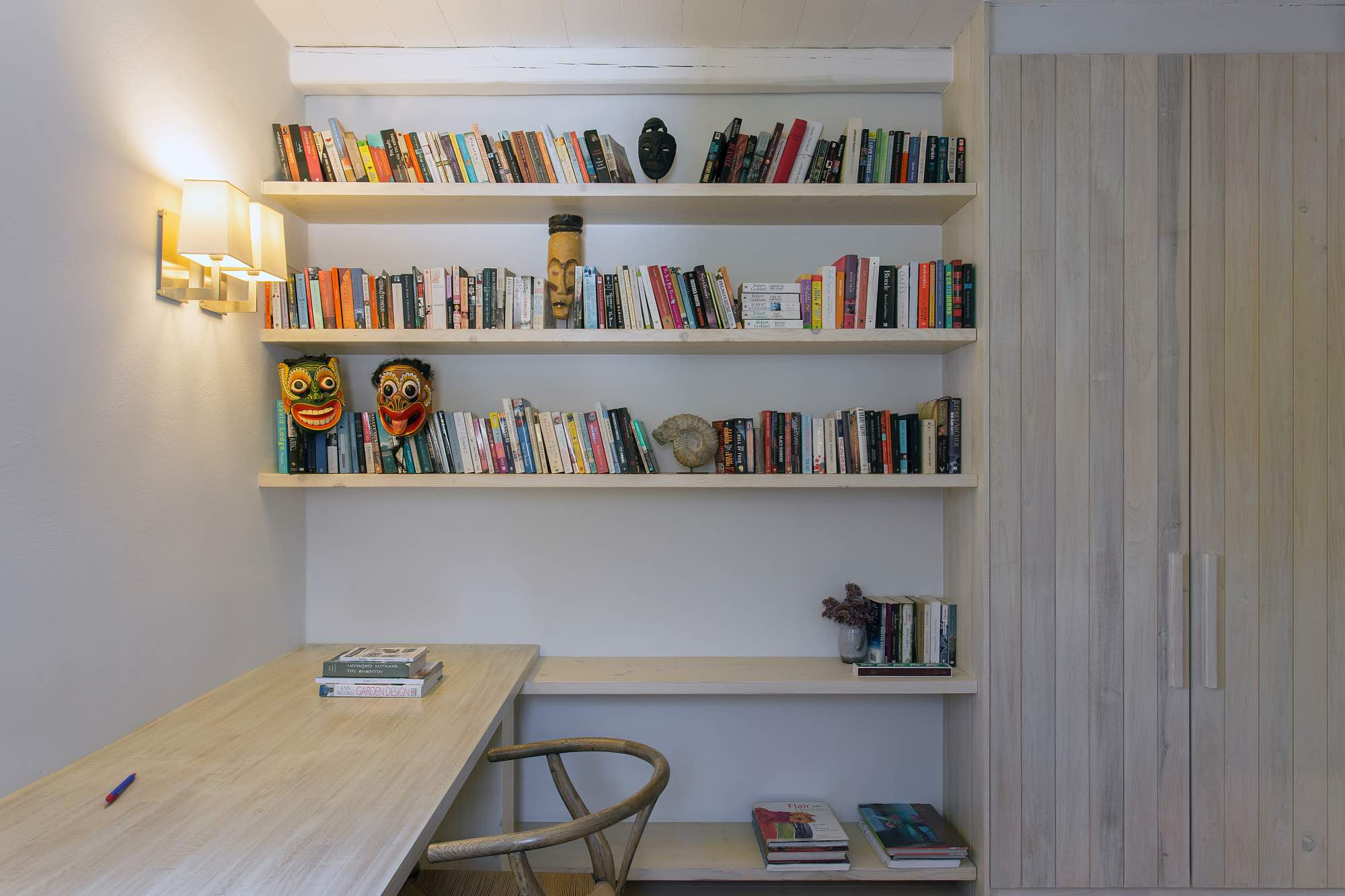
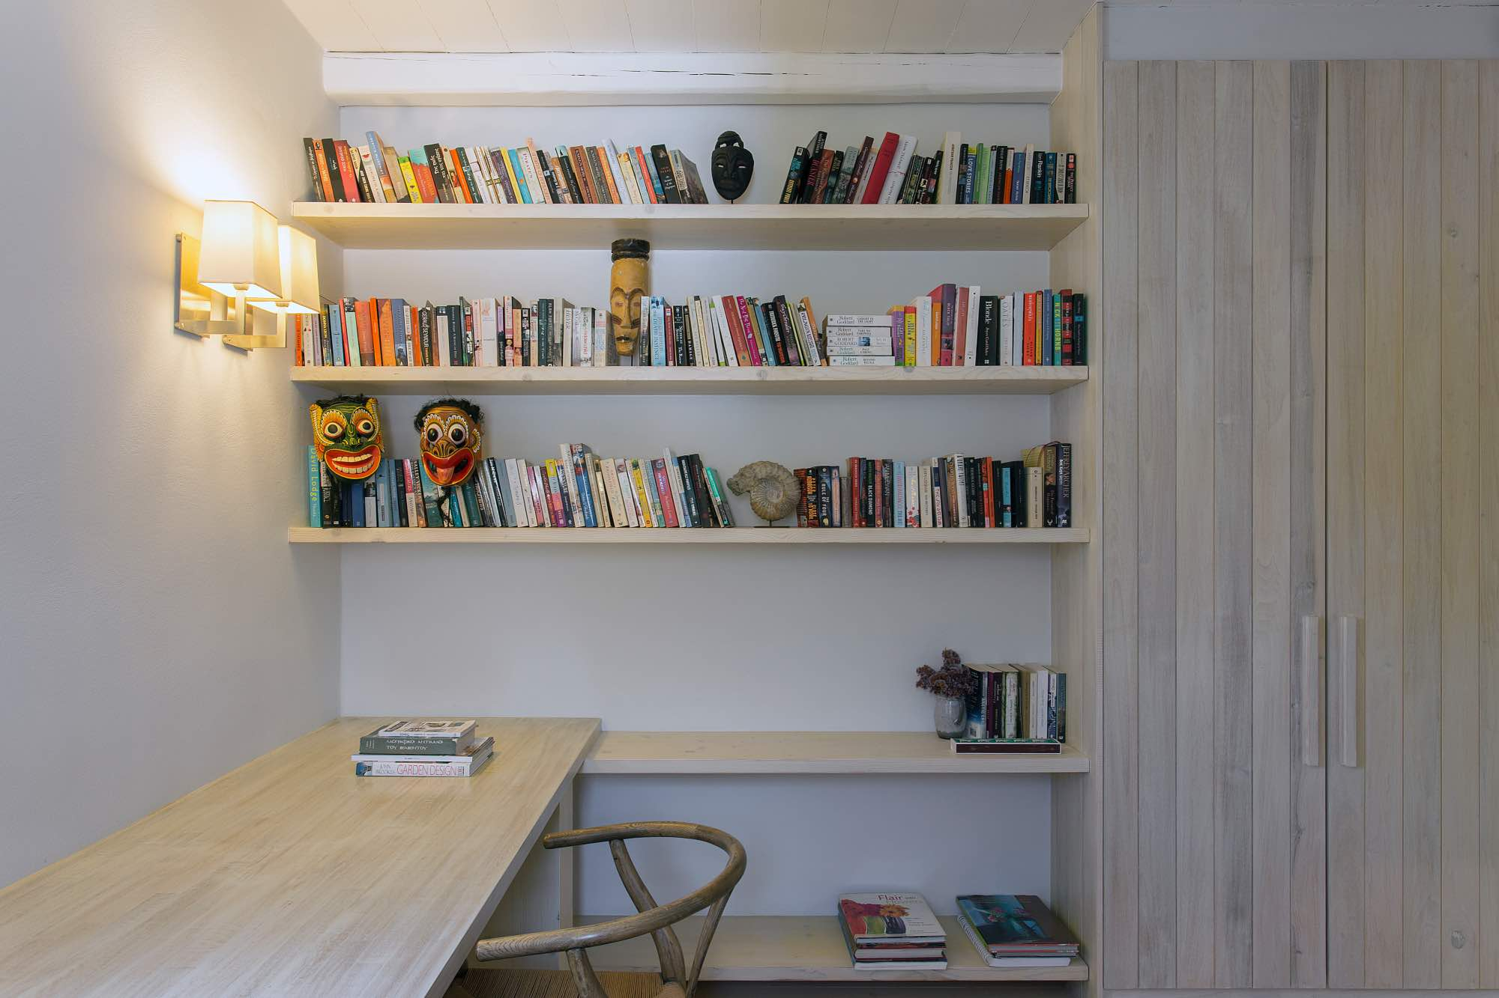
- pen (122, 785)
